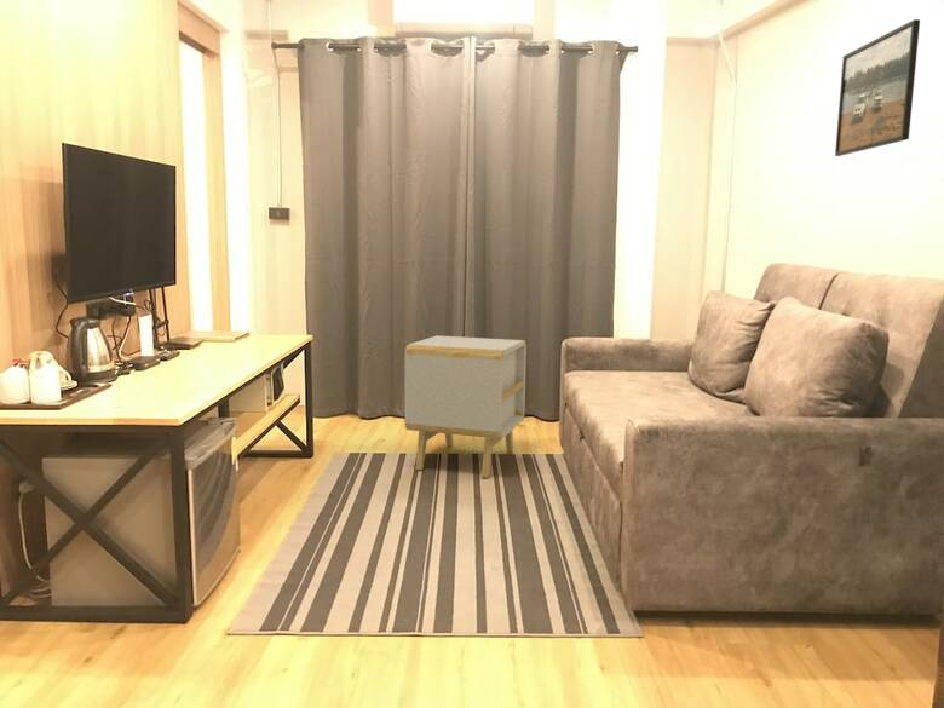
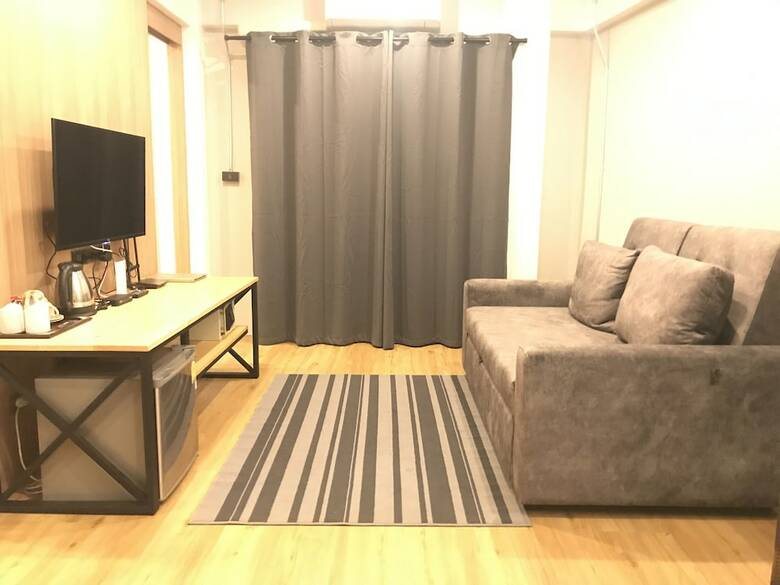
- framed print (873, 94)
- side table (467, 402)
